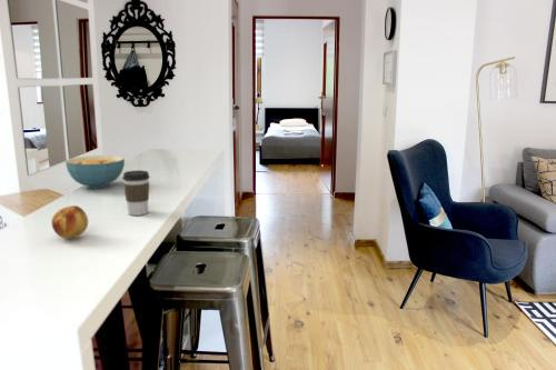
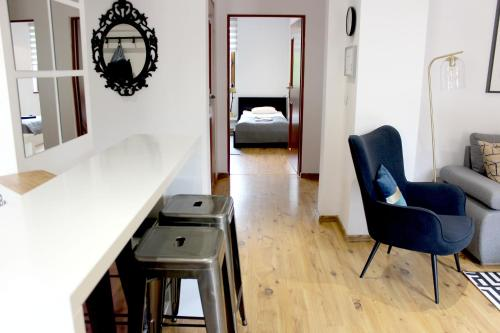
- fruit (70, 222)
- cereal bowl (96, 172)
- coffee cup (137, 192)
